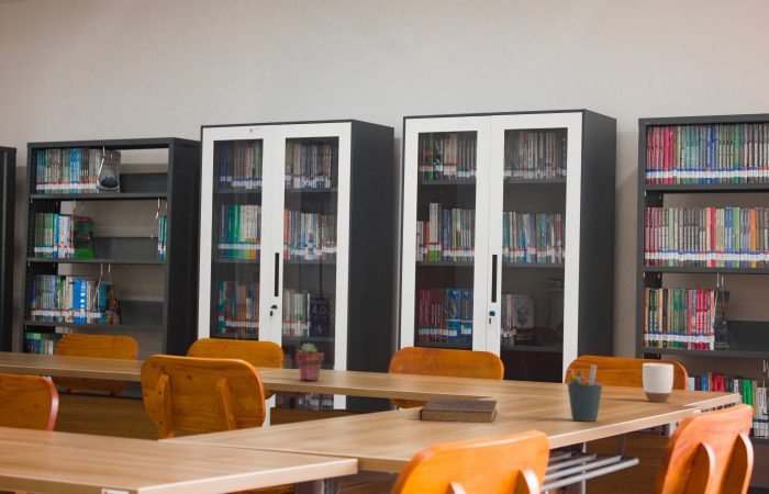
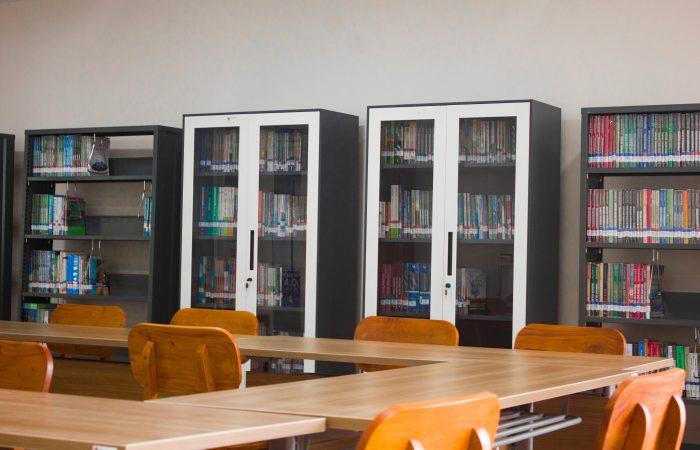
- book (459, 409)
- mug (656, 382)
- potted succulent (309, 361)
- pen holder (583, 391)
